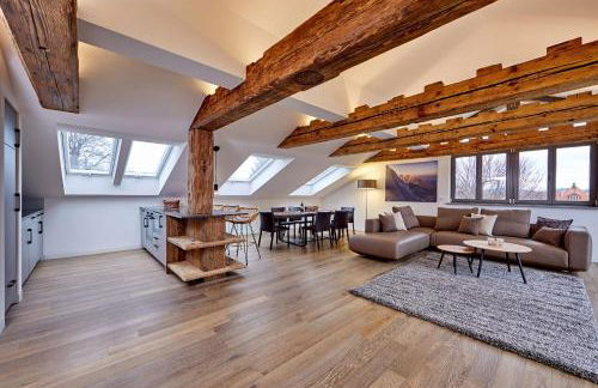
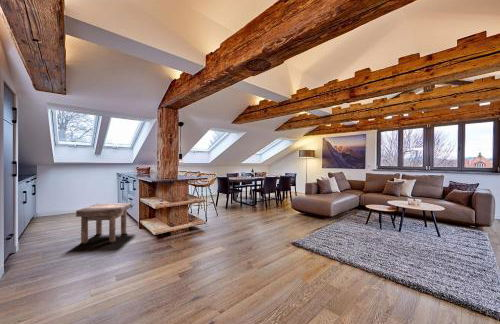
+ stool (105, 219)
